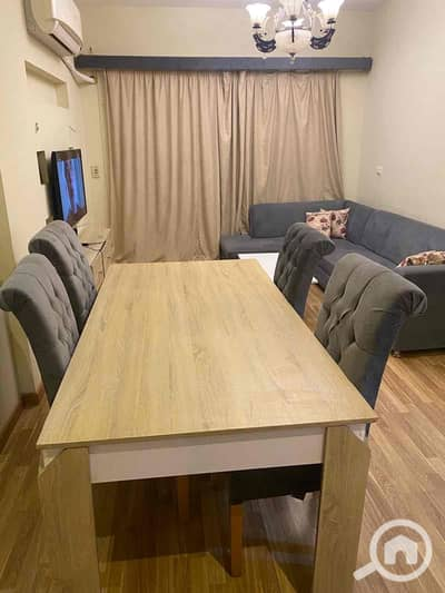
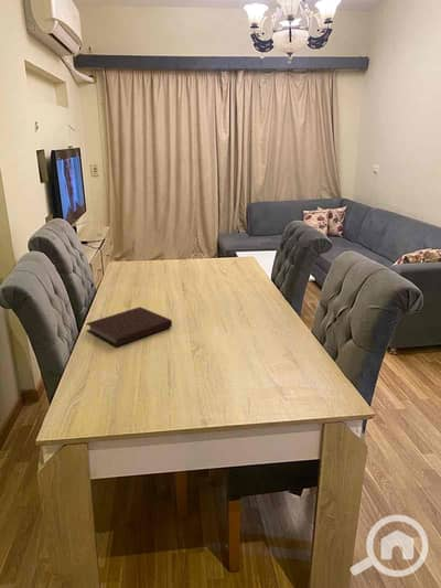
+ notebook (129, 324)
